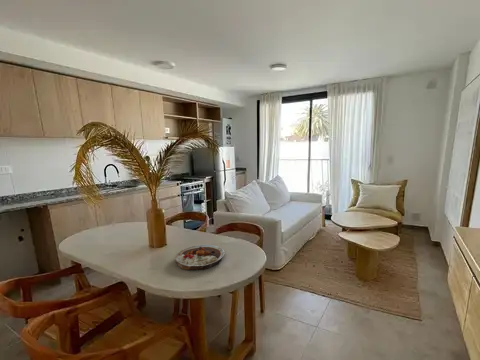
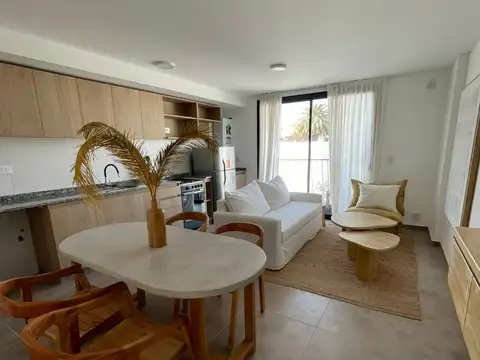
- plate (200, 254)
